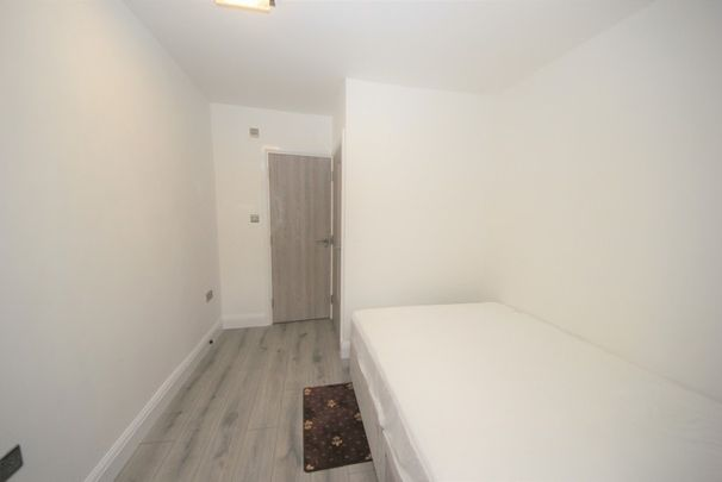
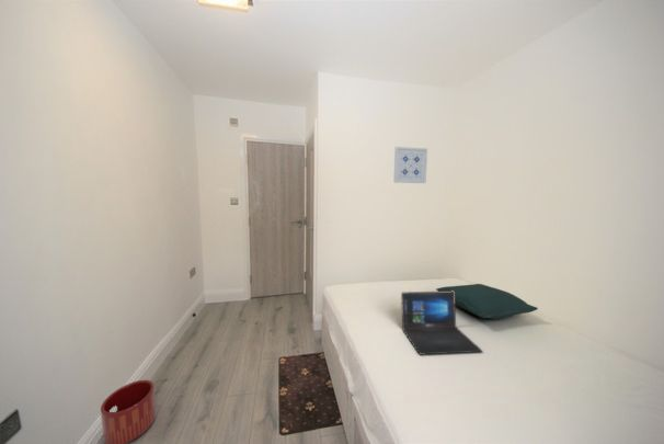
+ pillow (481, 298)
+ wall art (410, 164)
+ planter (129, 411)
+ laptop (438, 319)
